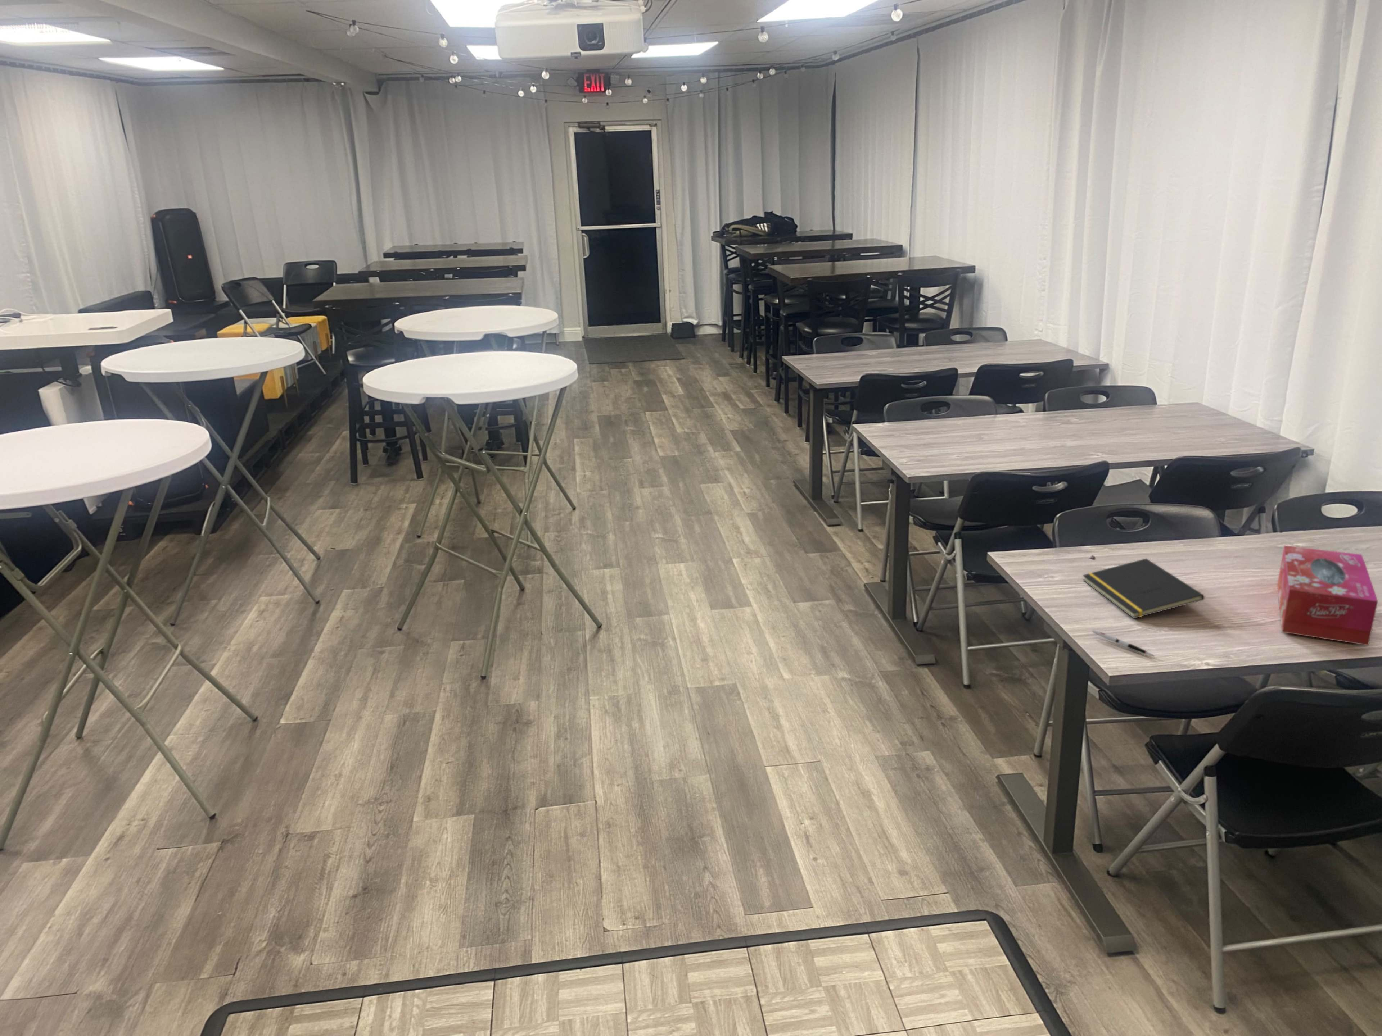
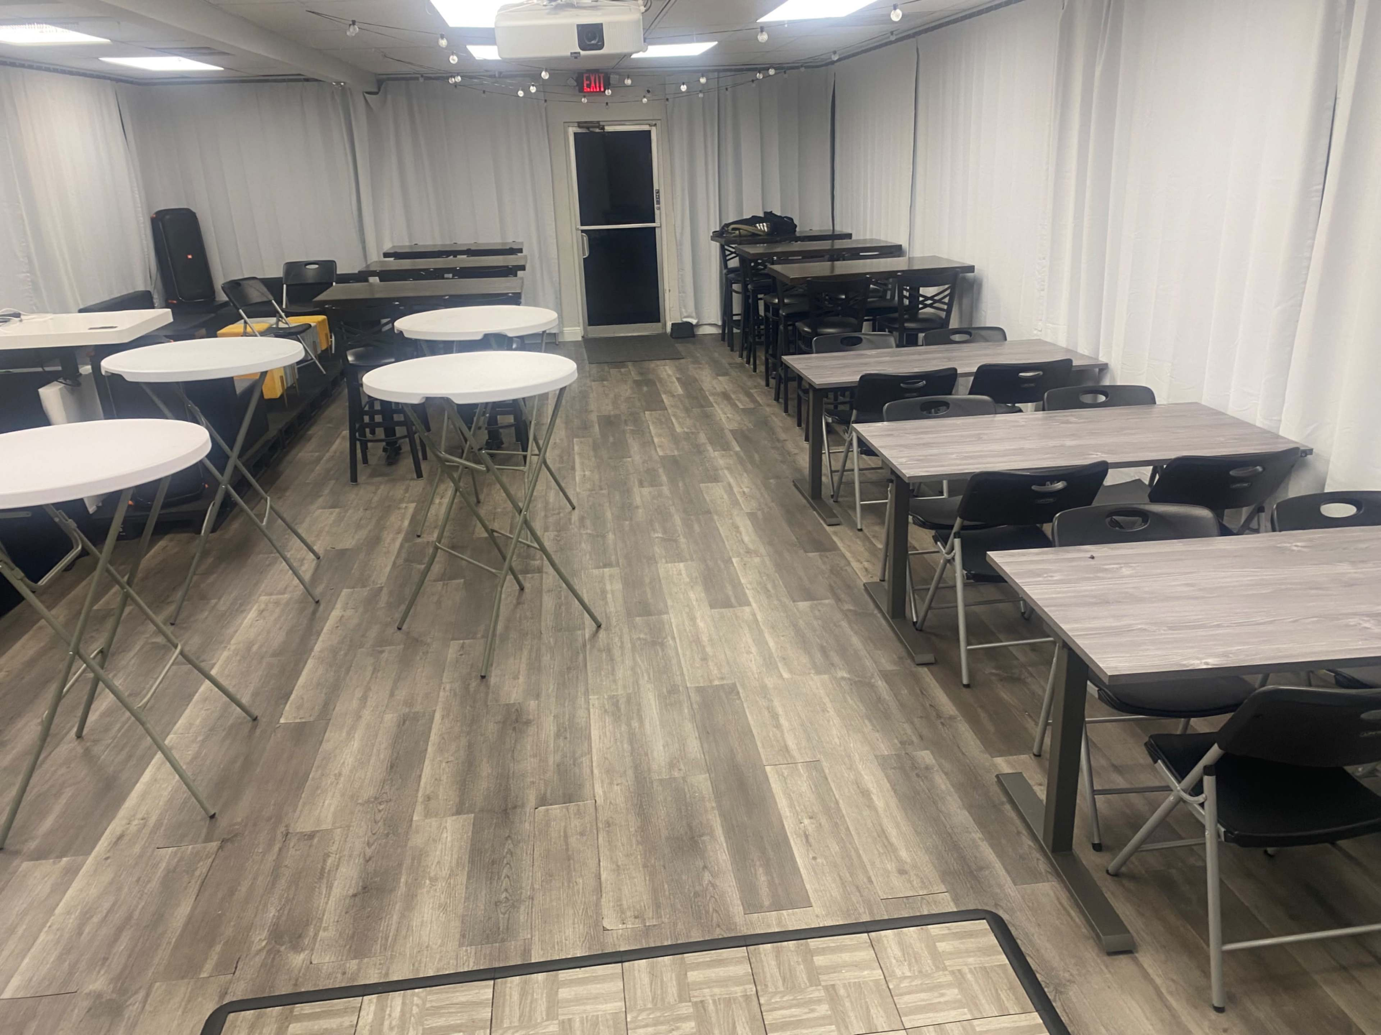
- pen (1123, 643)
- notepad (1140, 587)
- tissue box (1323, 592)
